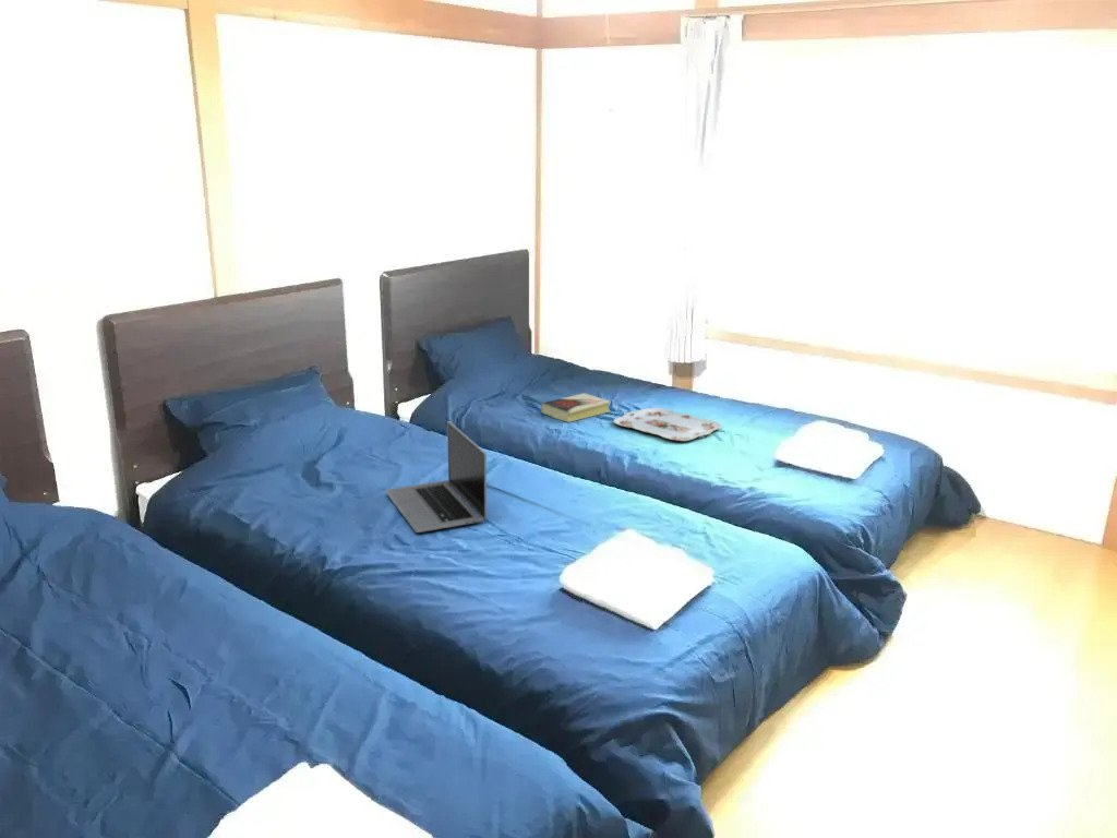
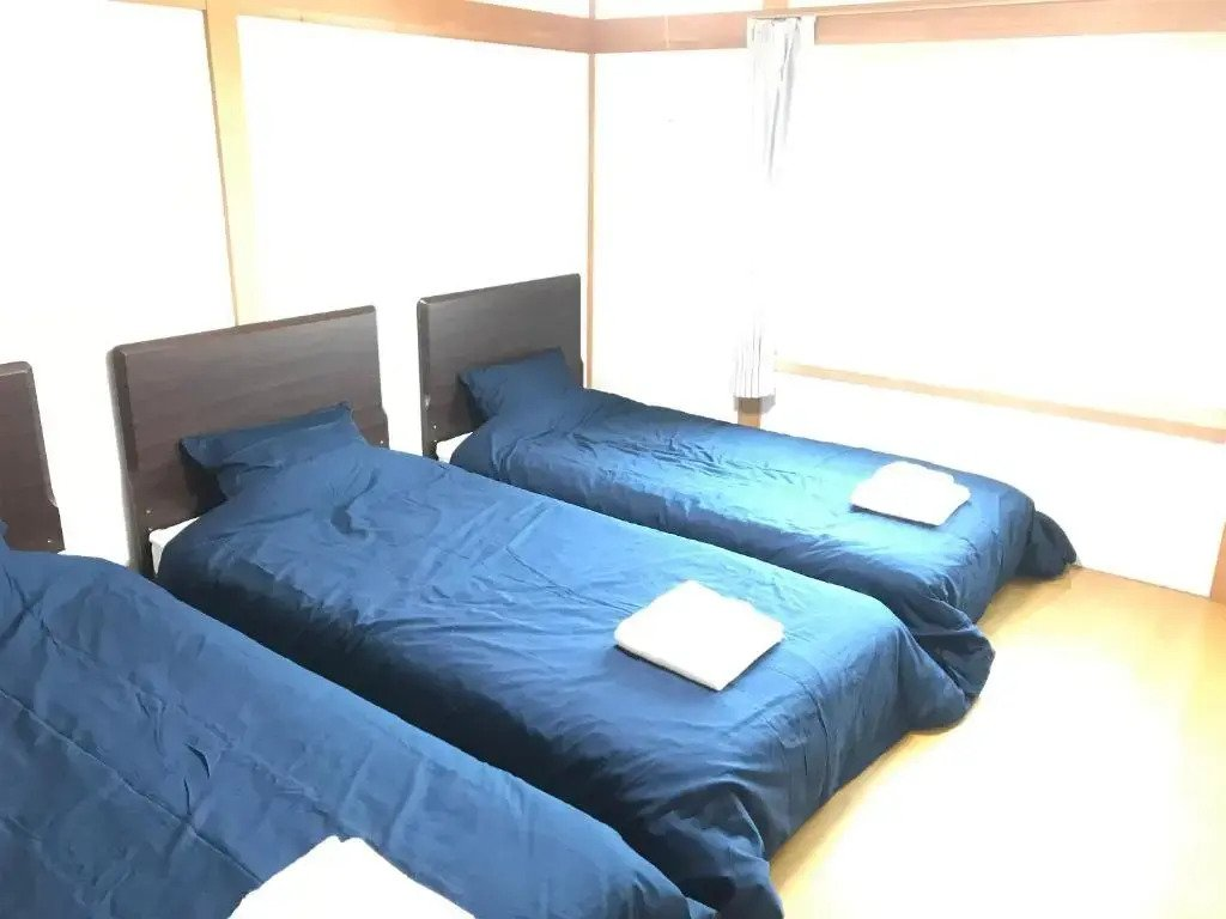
- book (576, 407)
- serving tray (666, 424)
- laptop (433, 482)
